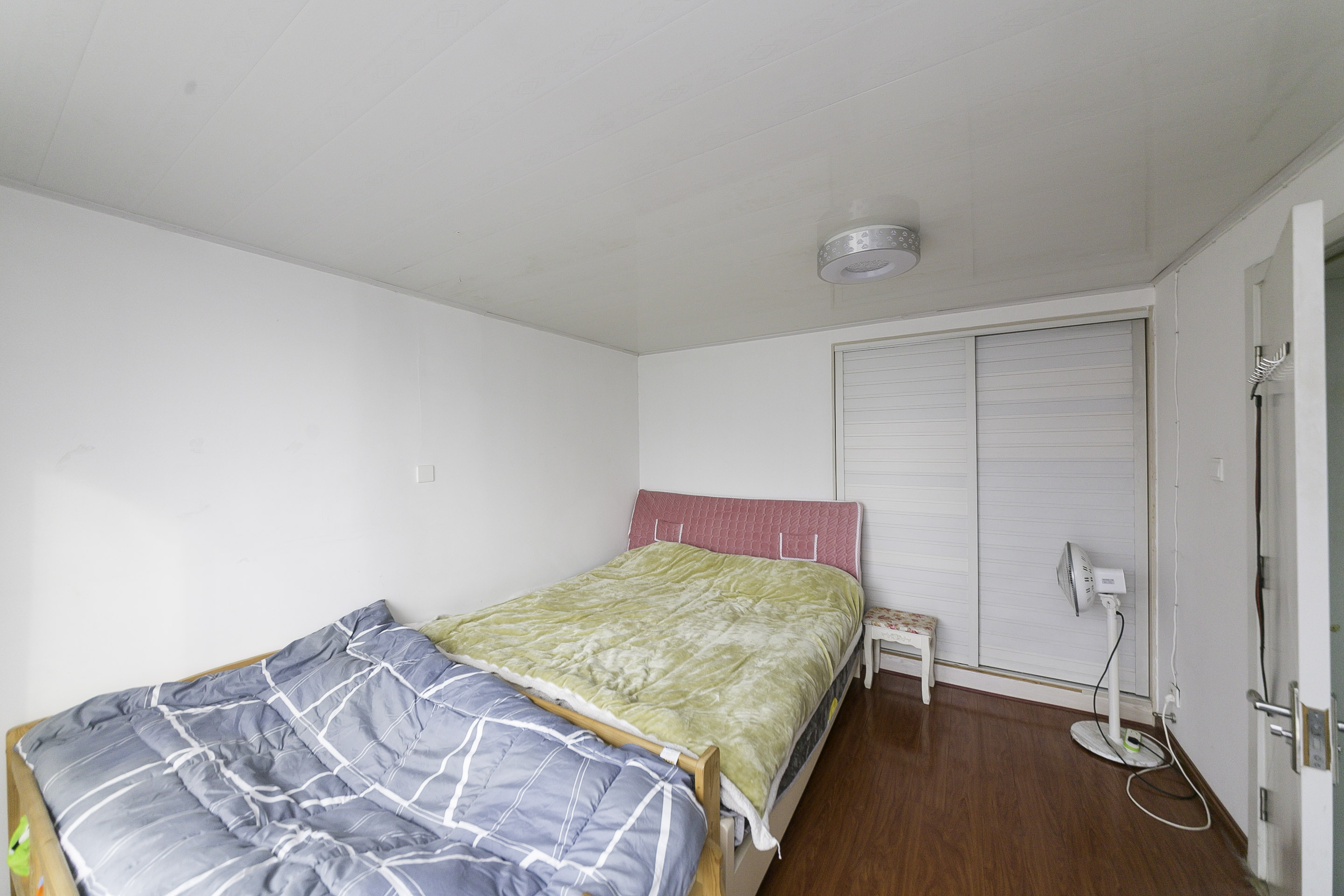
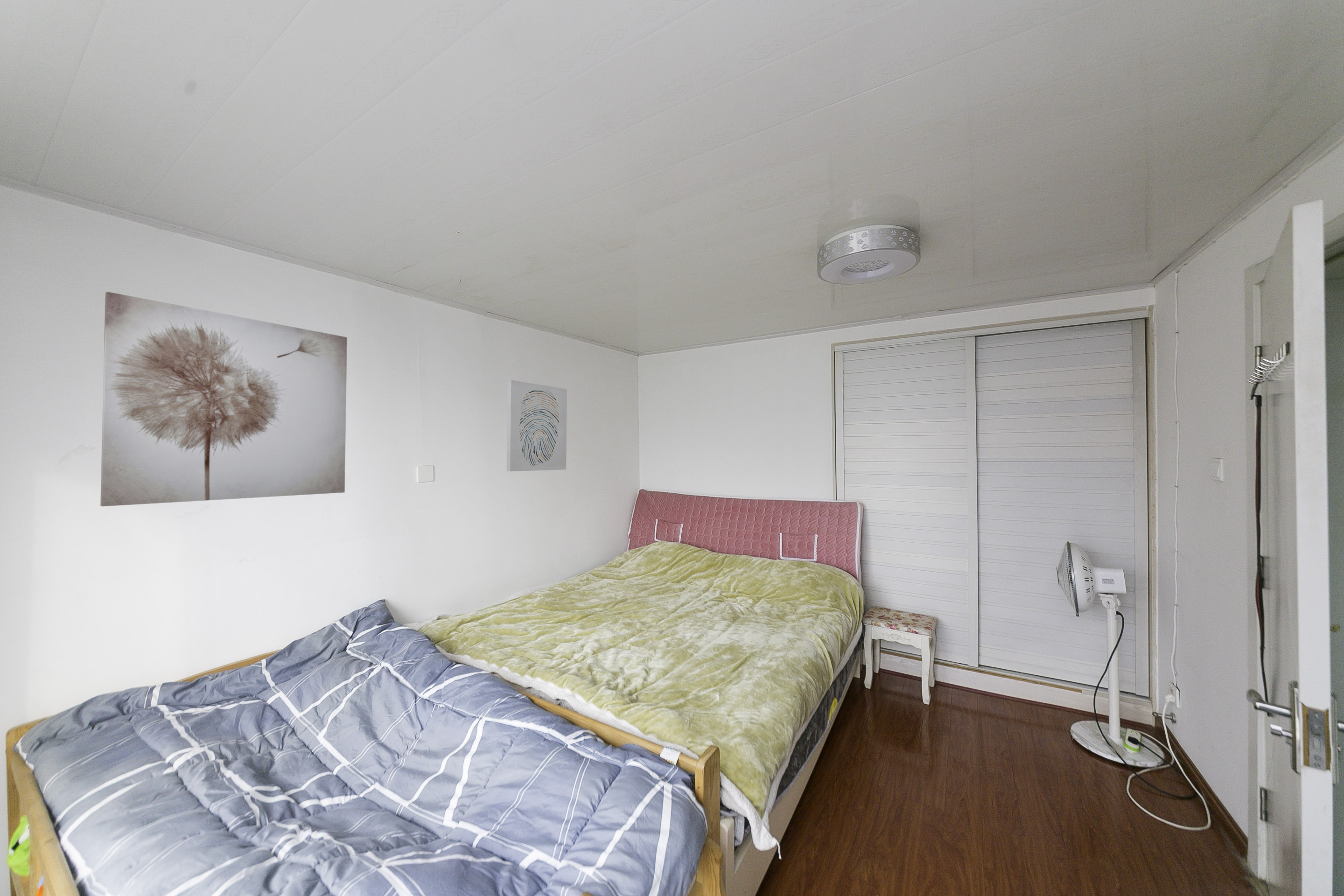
+ wall art (243, 408)
+ wall art (539, 427)
